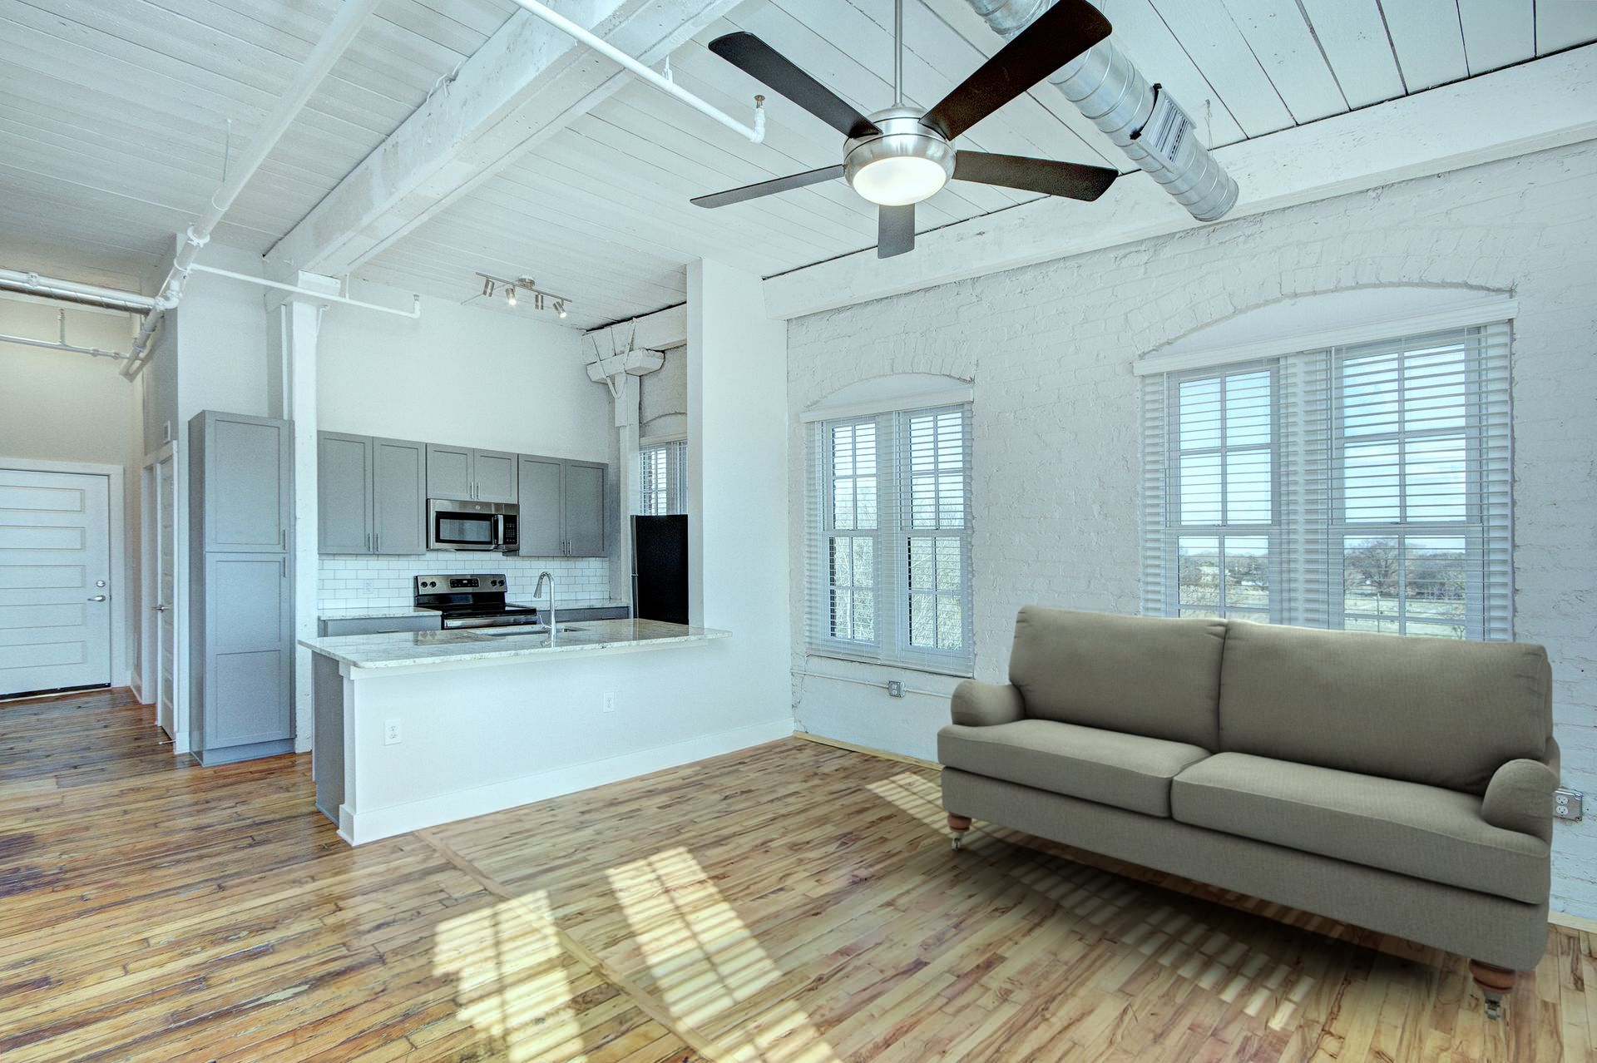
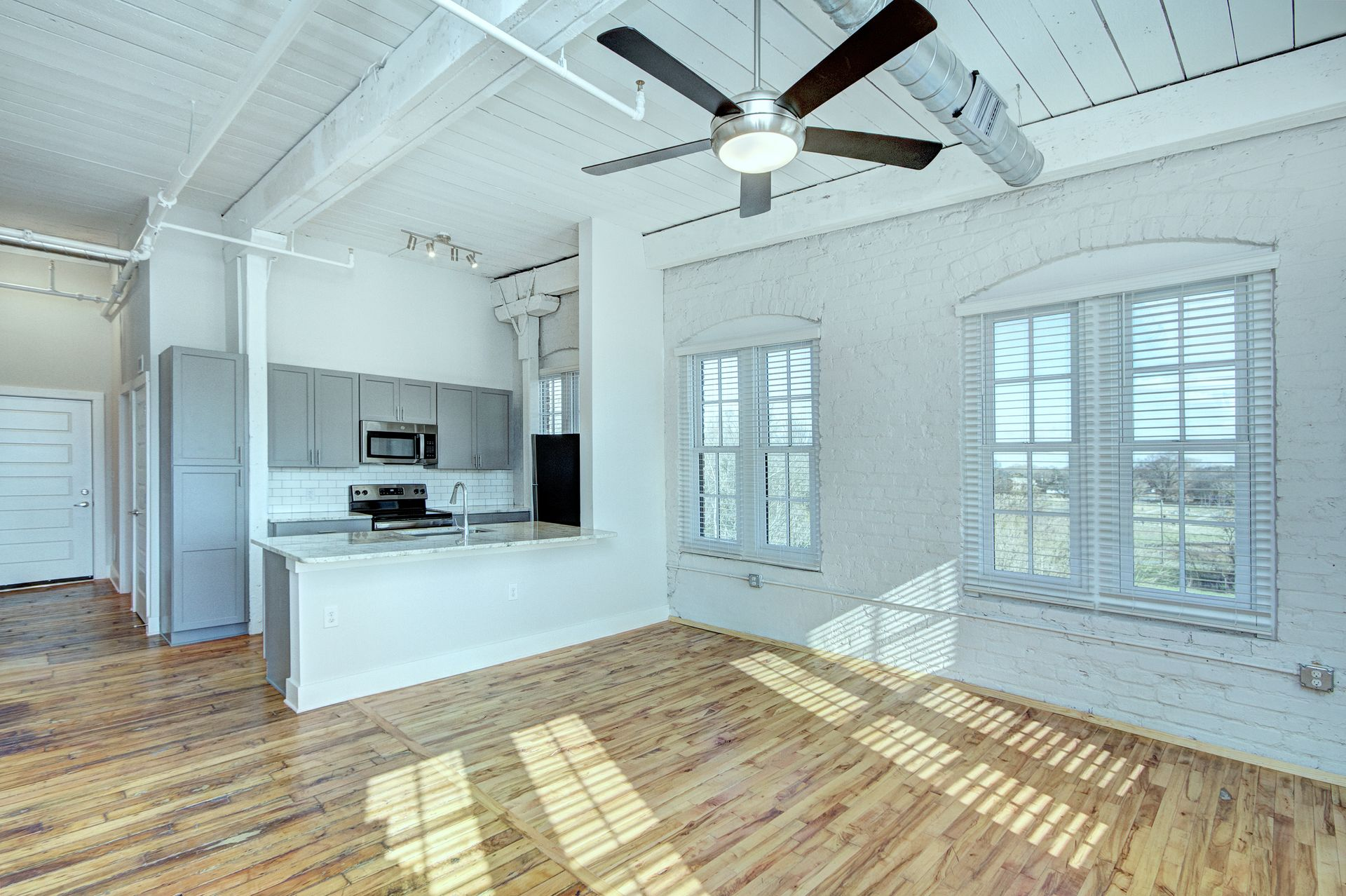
- sofa (1210, 751)
